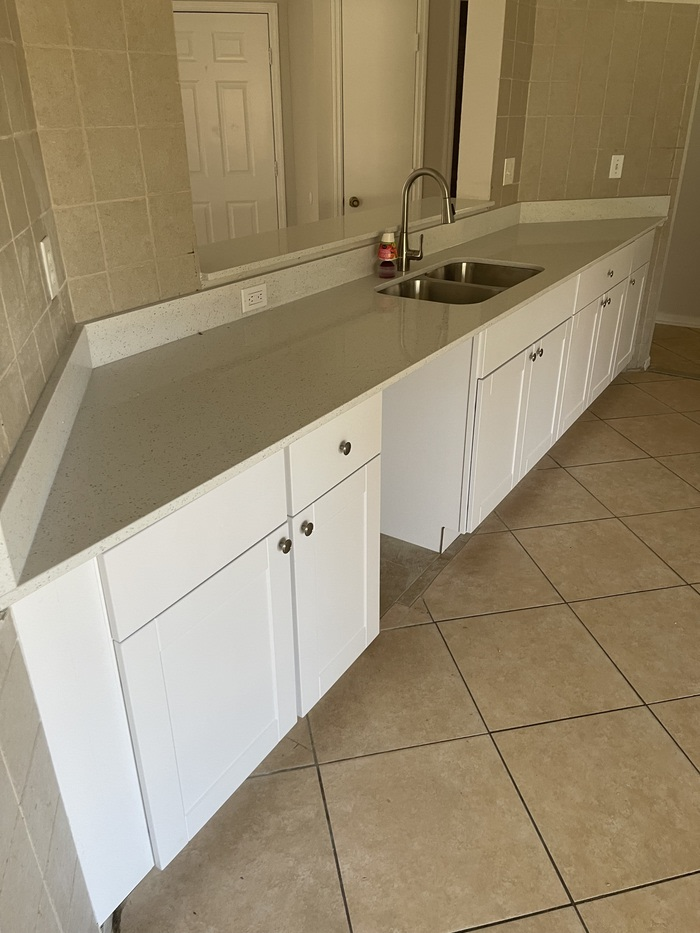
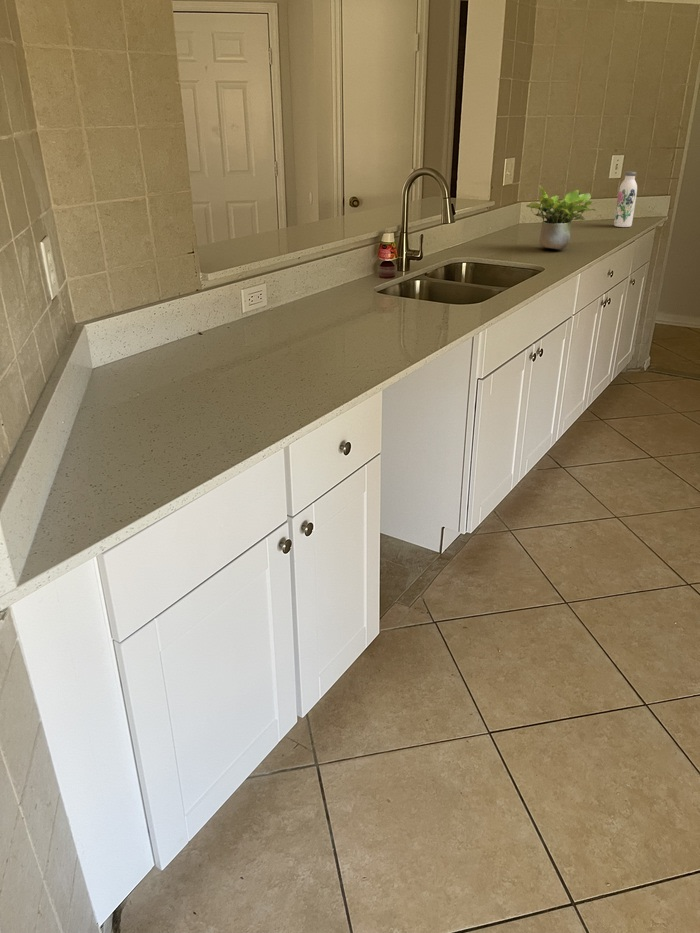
+ water bottle (626, 199)
+ potted plant (560, 218)
